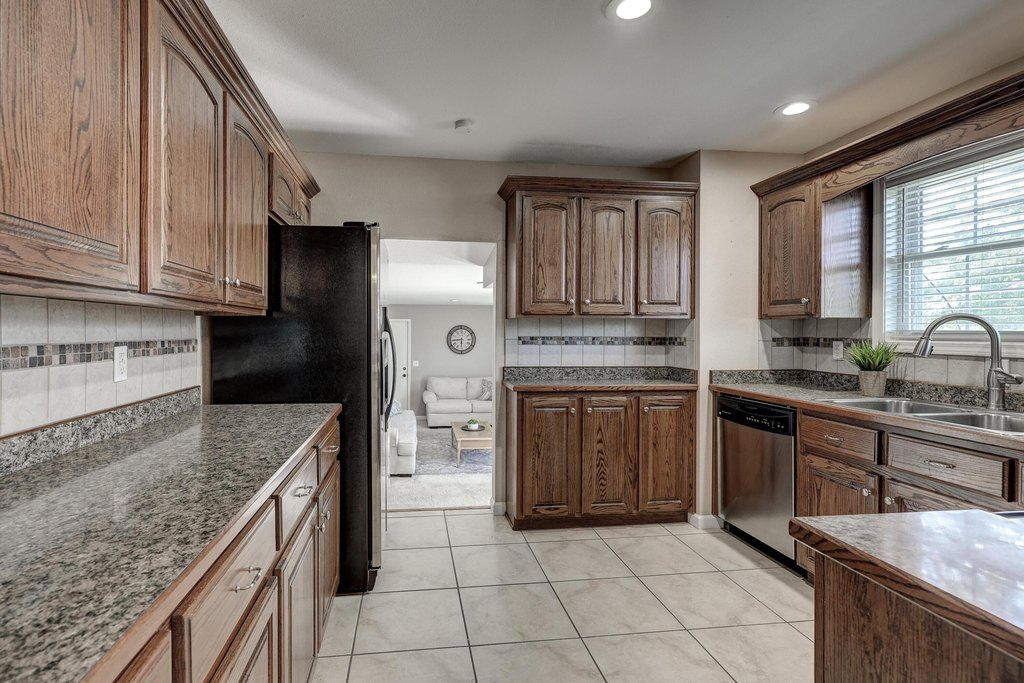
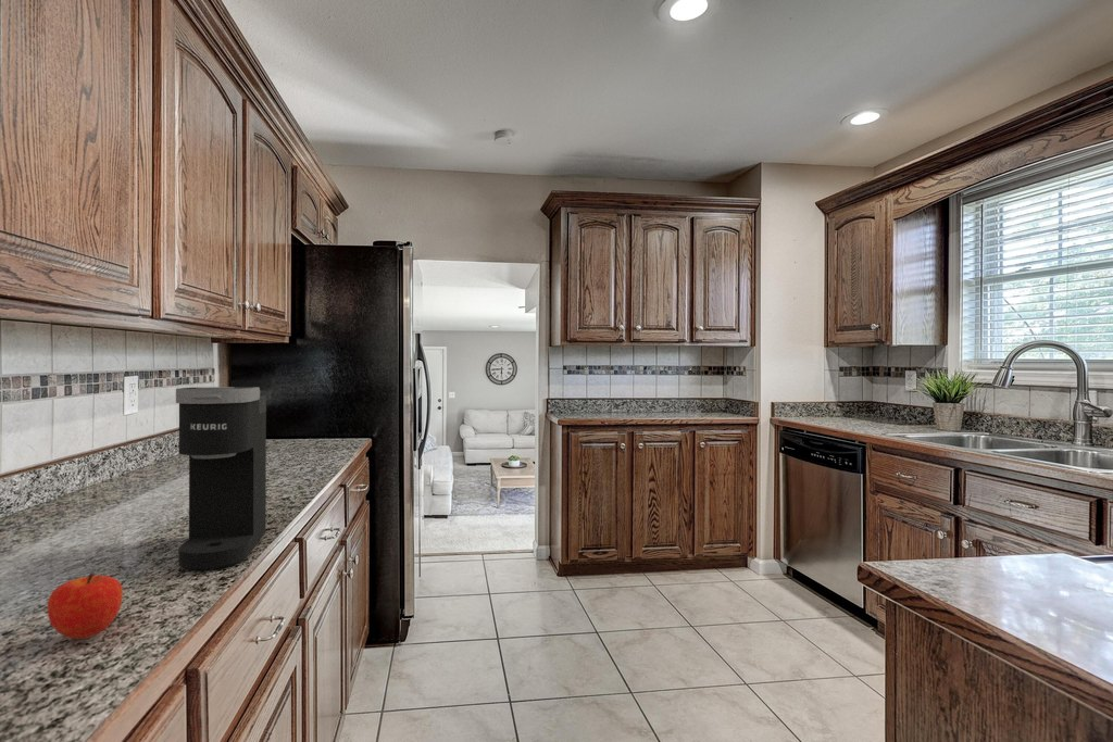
+ coffee maker (225, 467)
+ fruit (86, 604)
